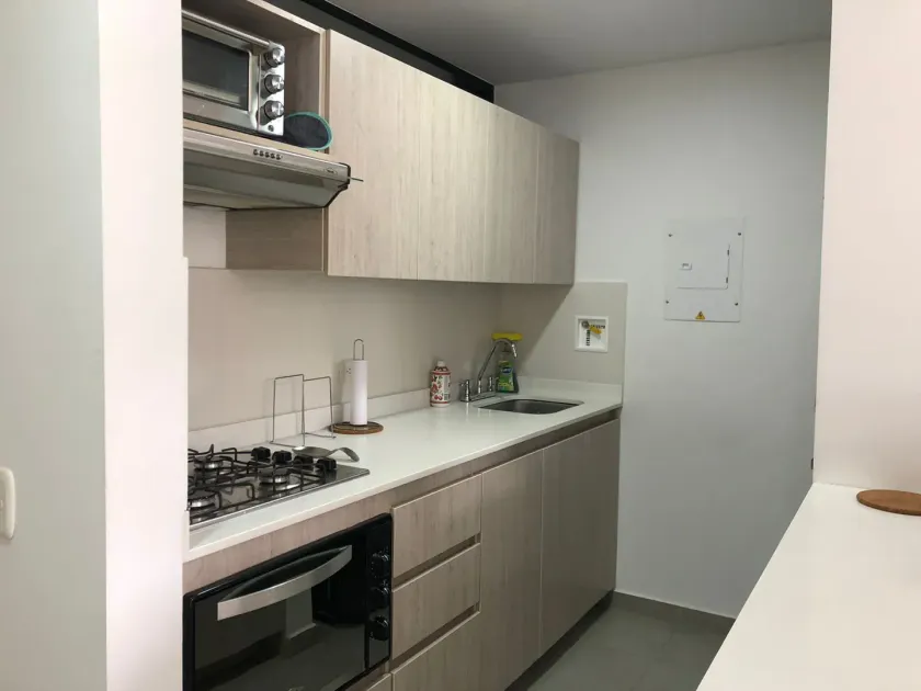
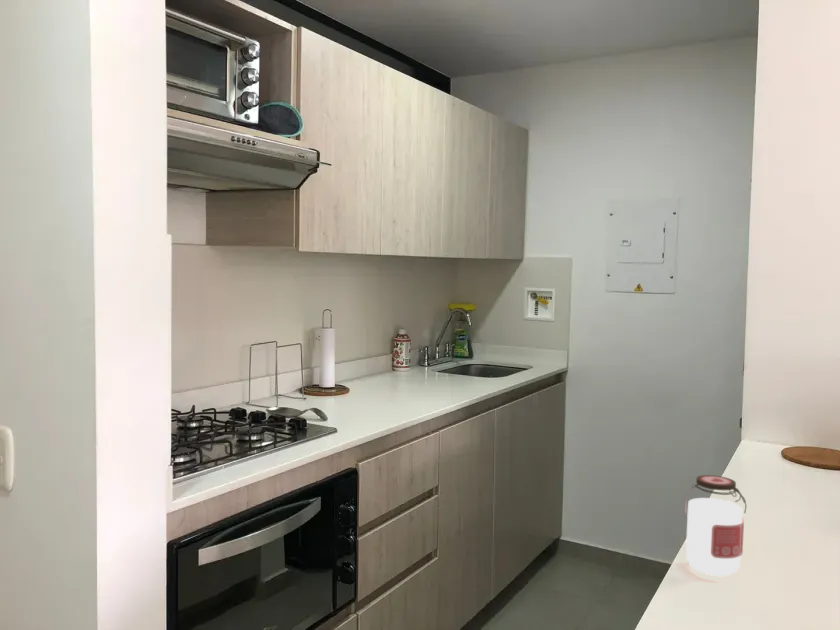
+ jar (714, 525)
